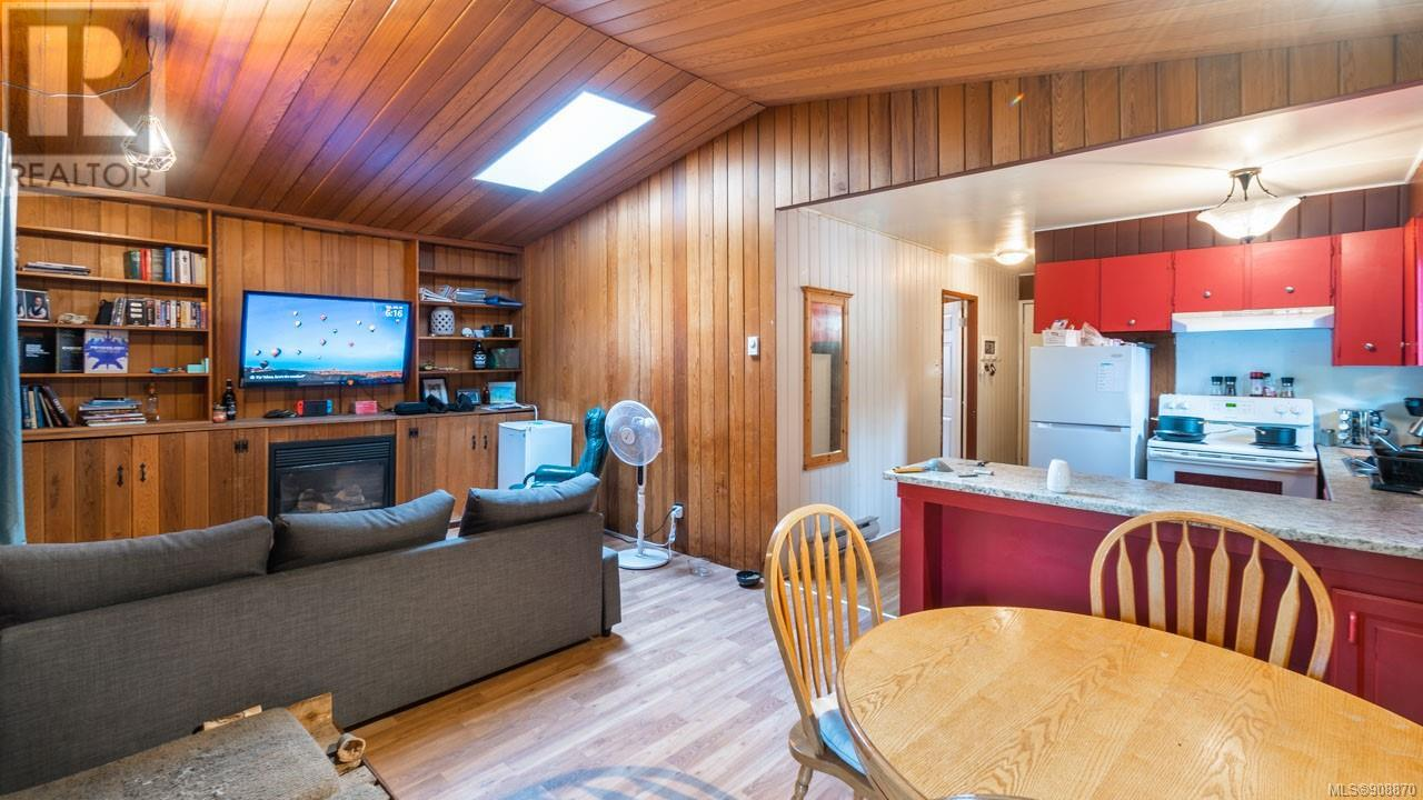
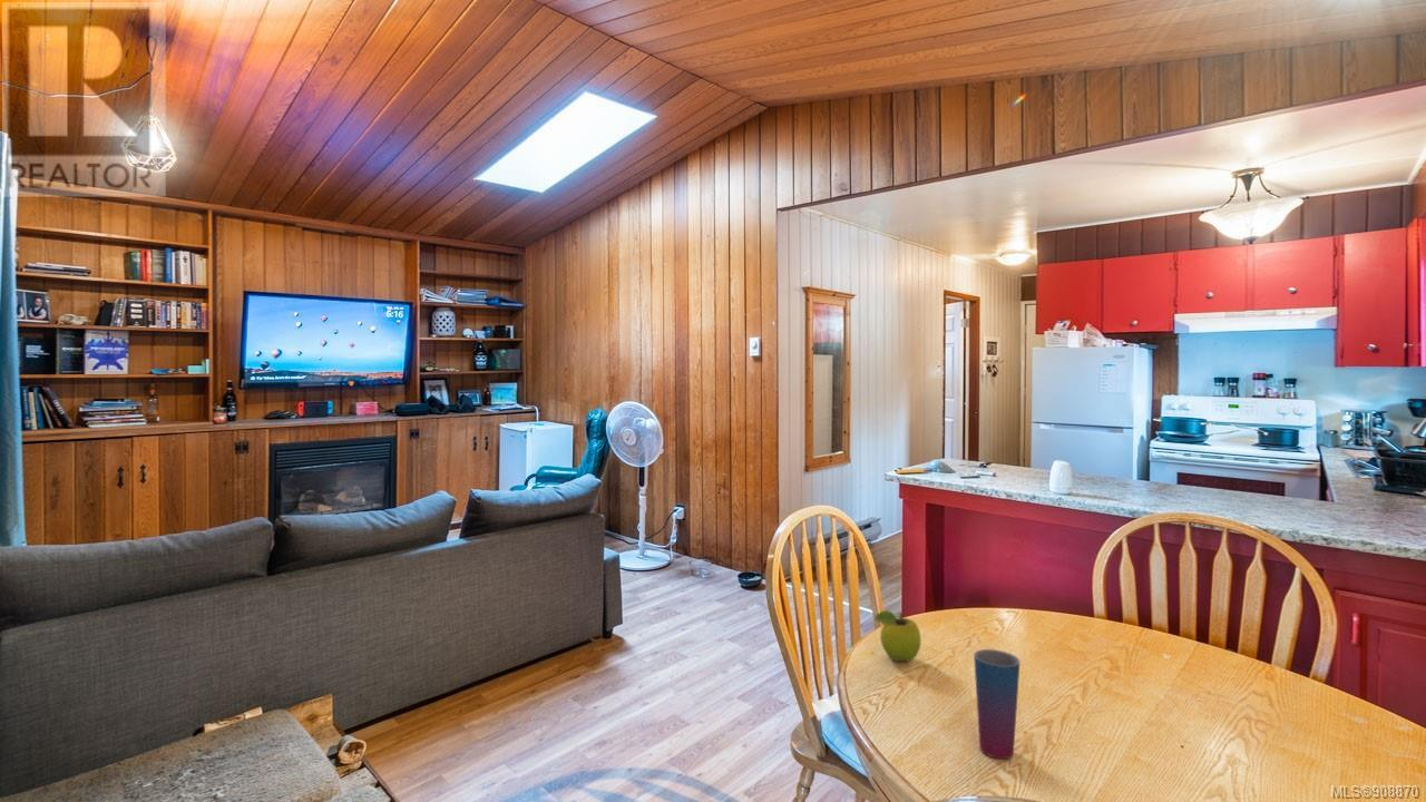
+ fruit (897, 635)
+ cup (996, 703)
